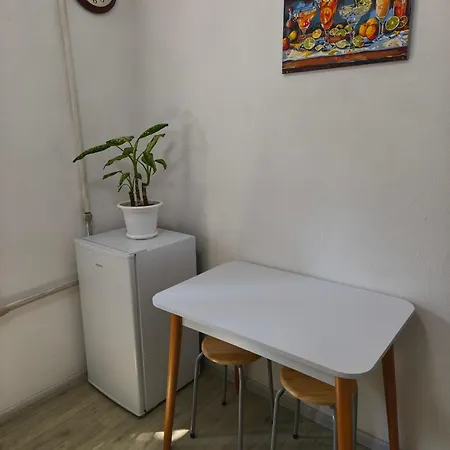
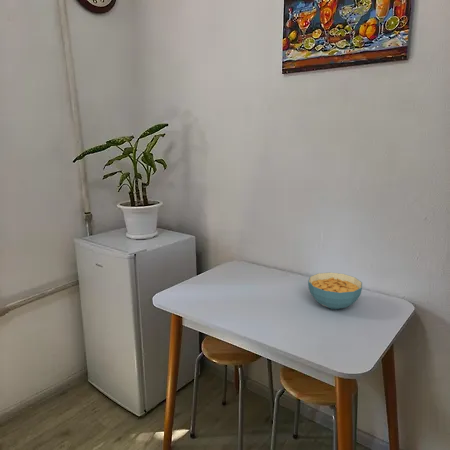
+ cereal bowl (334, 293)
